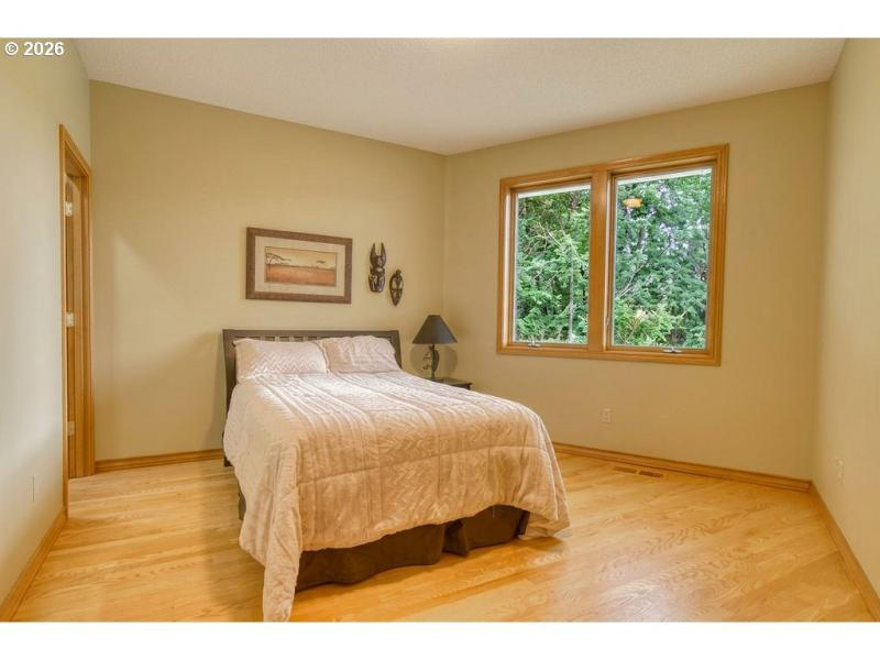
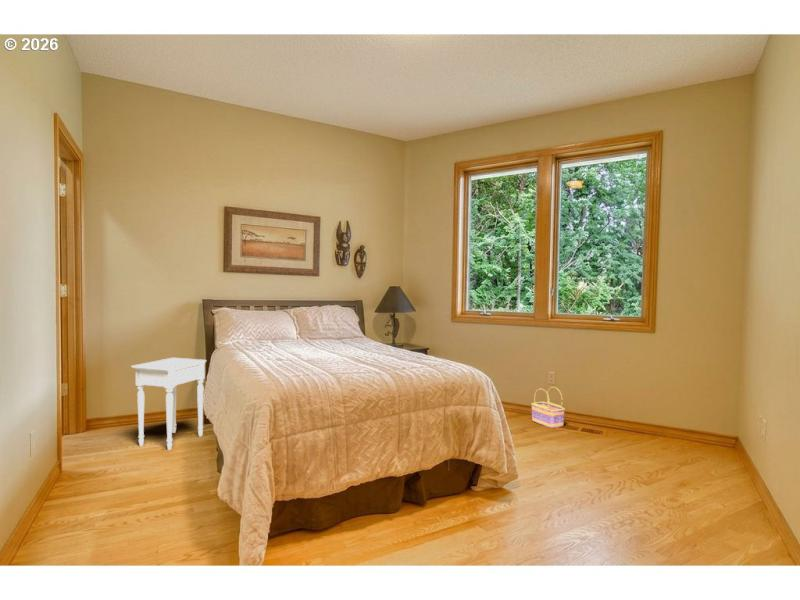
+ basket (547, 405)
+ nightstand (170, 401)
